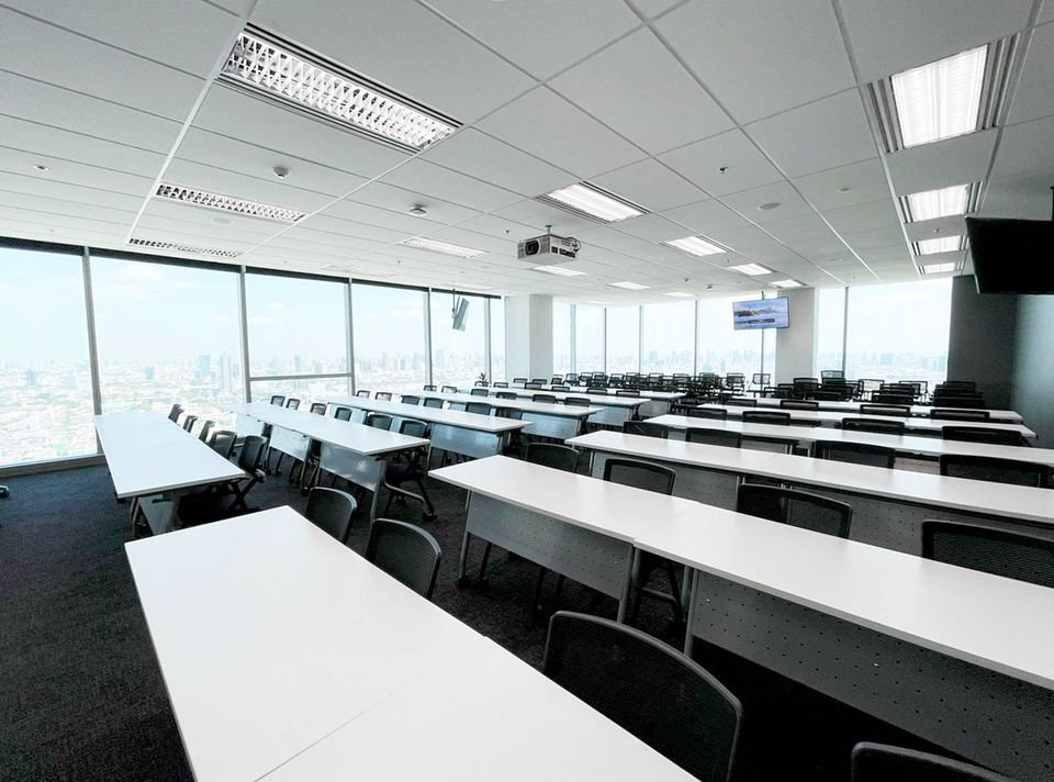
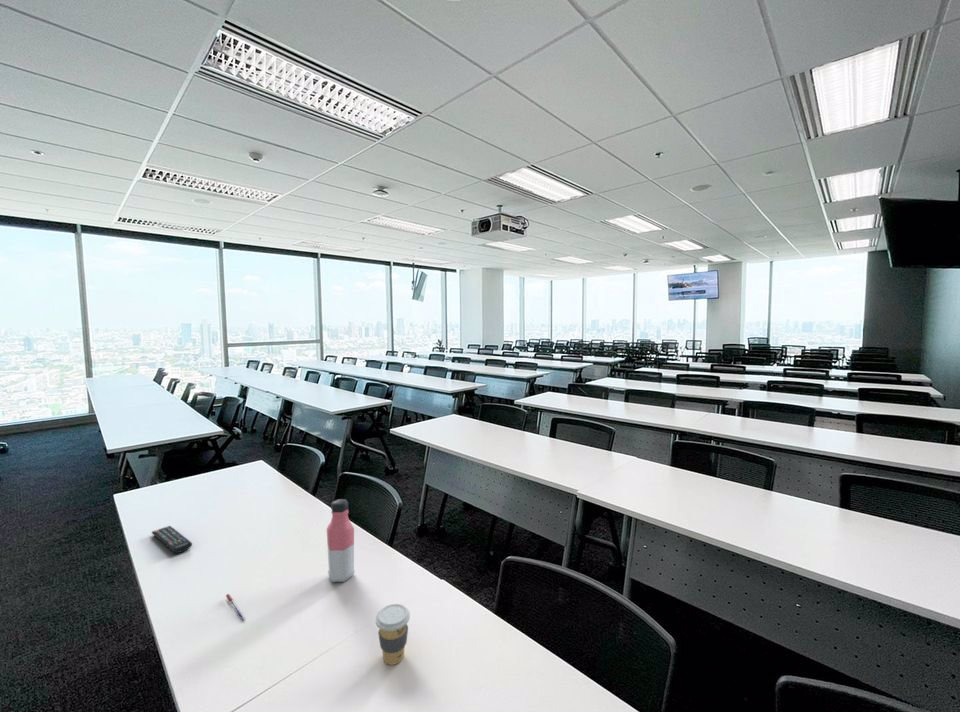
+ water bottle (340, 538)
+ remote control (171, 539)
+ coffee cup (393, 634)
+ pen (235, 606)
